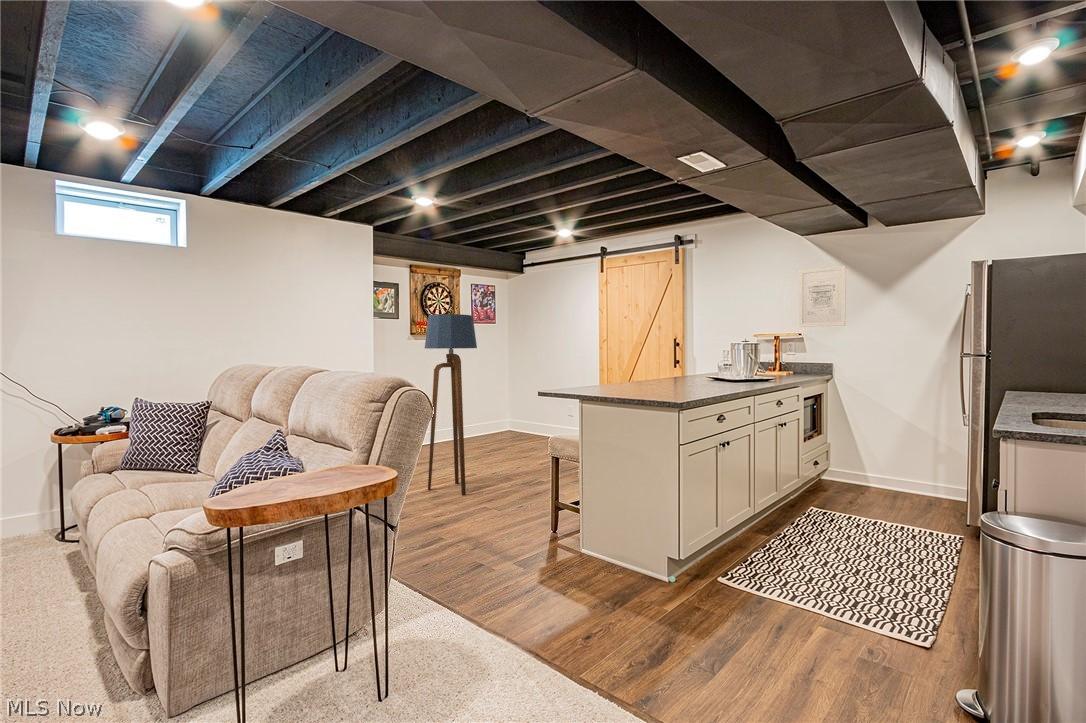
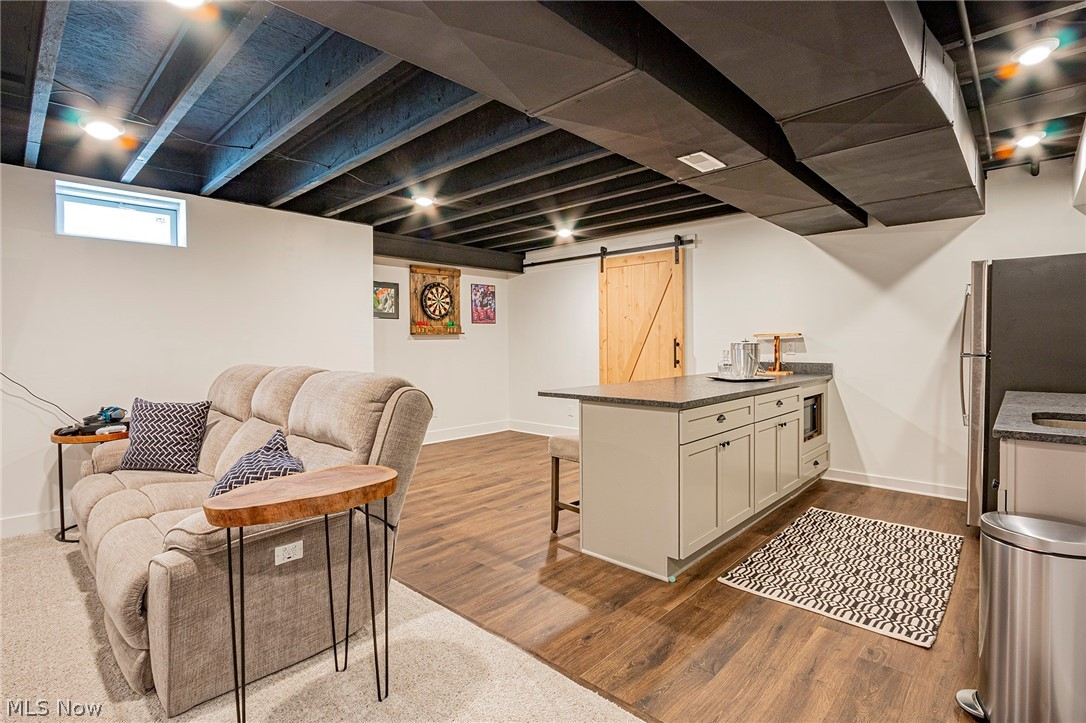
- wall art (821, 297)
- floor lamp (452, 403)
